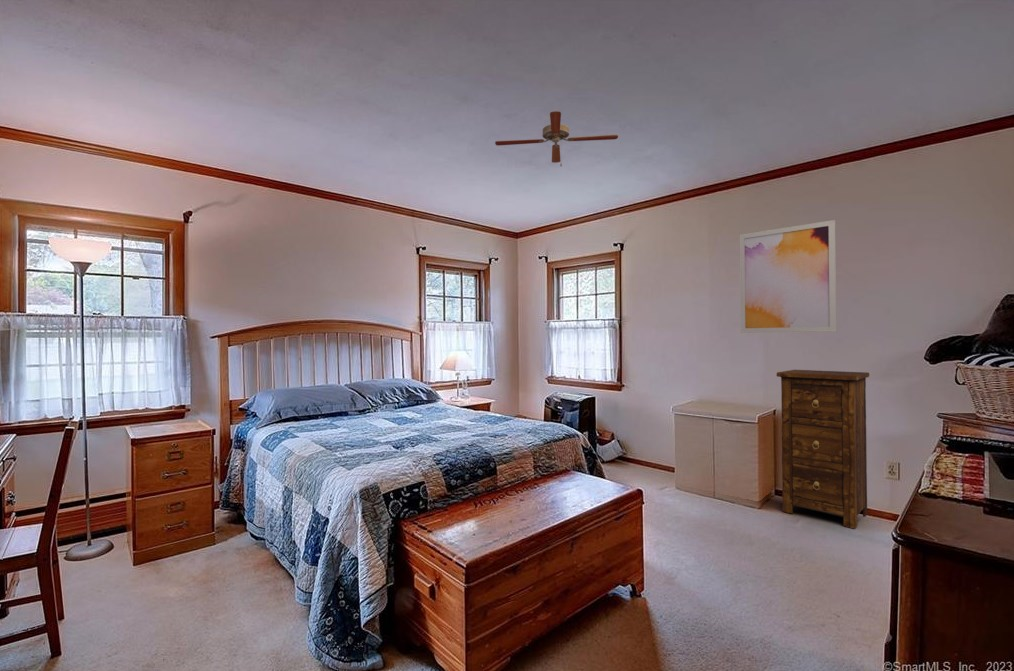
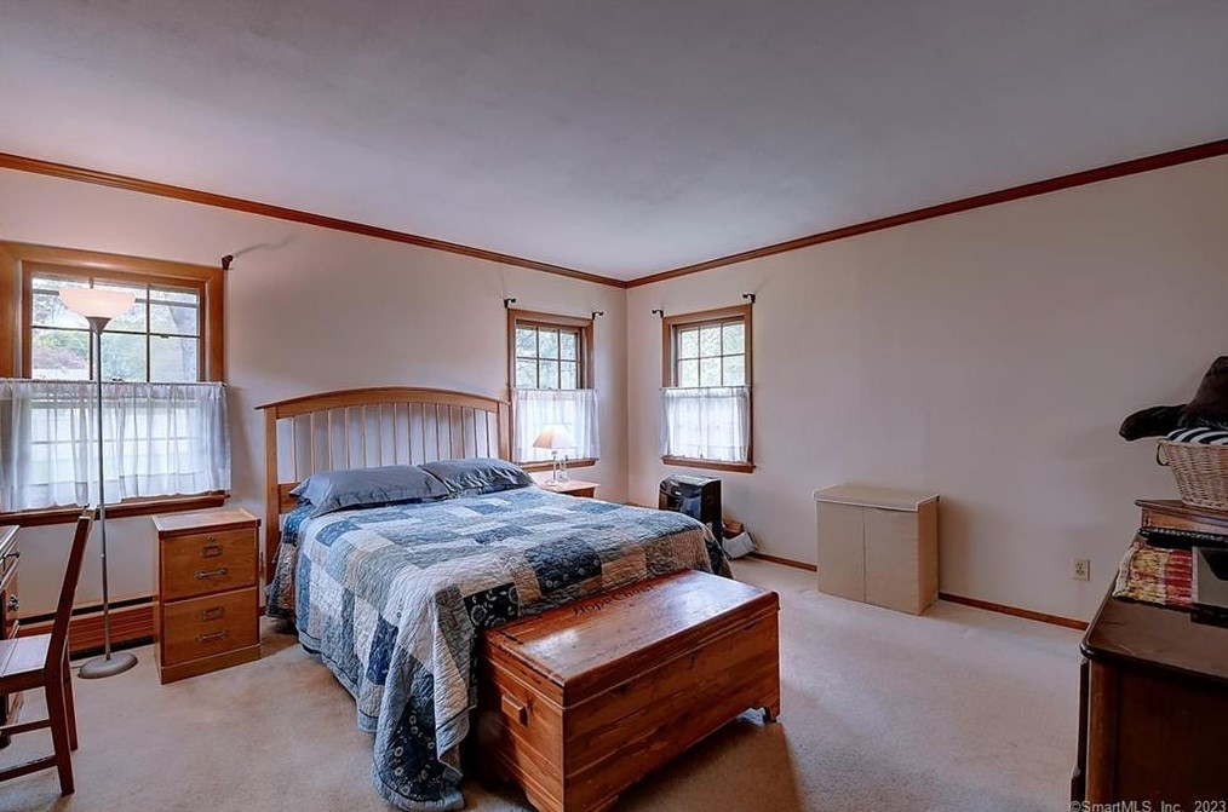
- wall art (785, 280)
- cabinet (823, 443)
- ceiling fan (555, 139)
